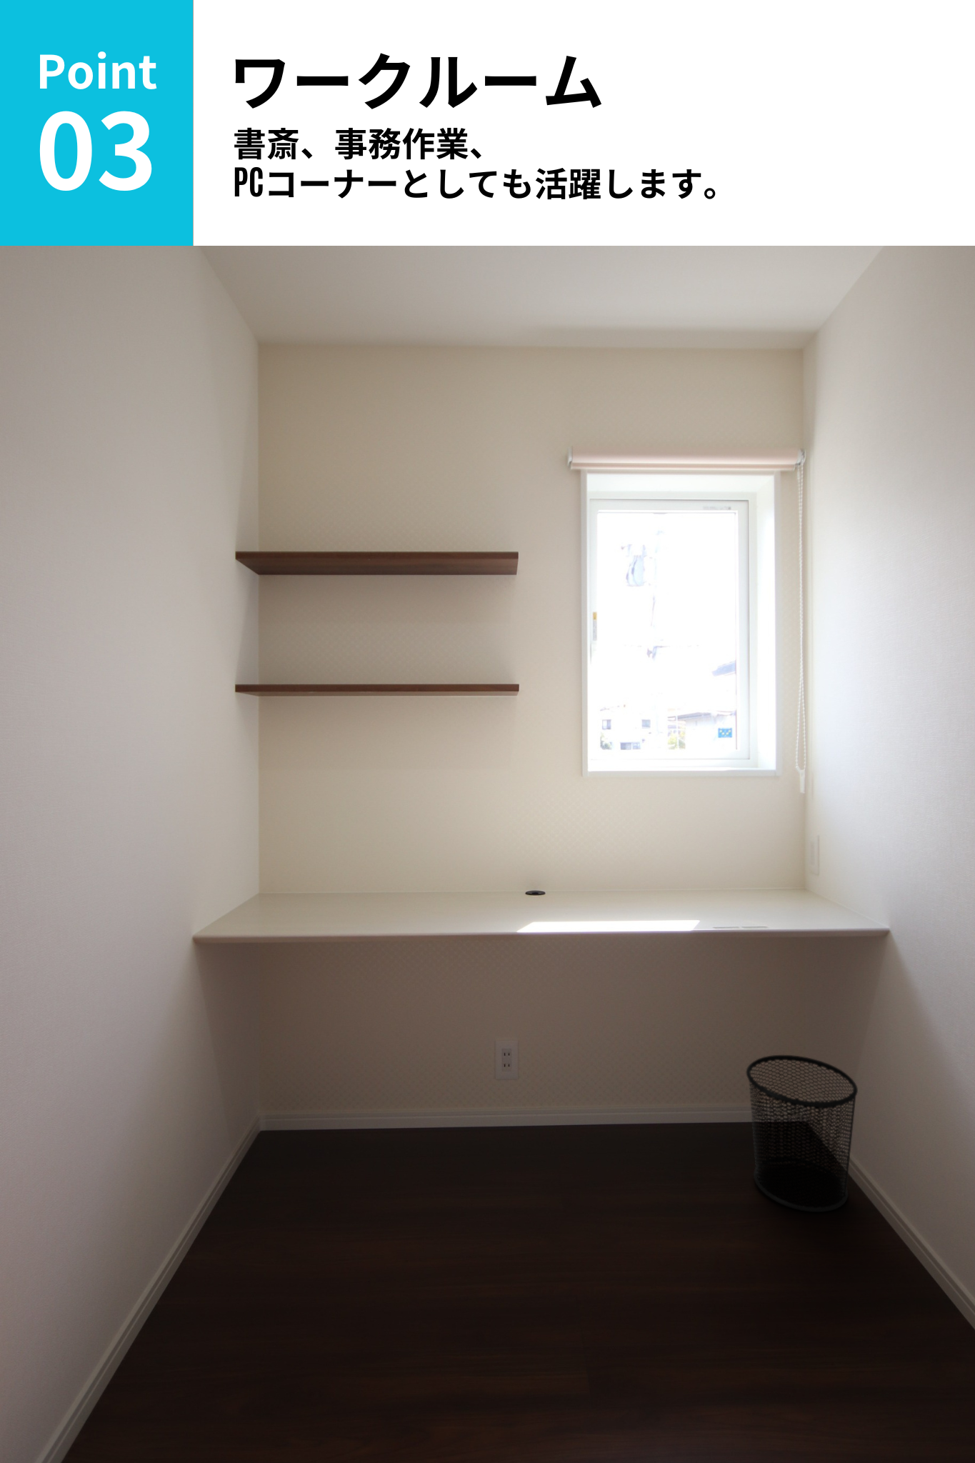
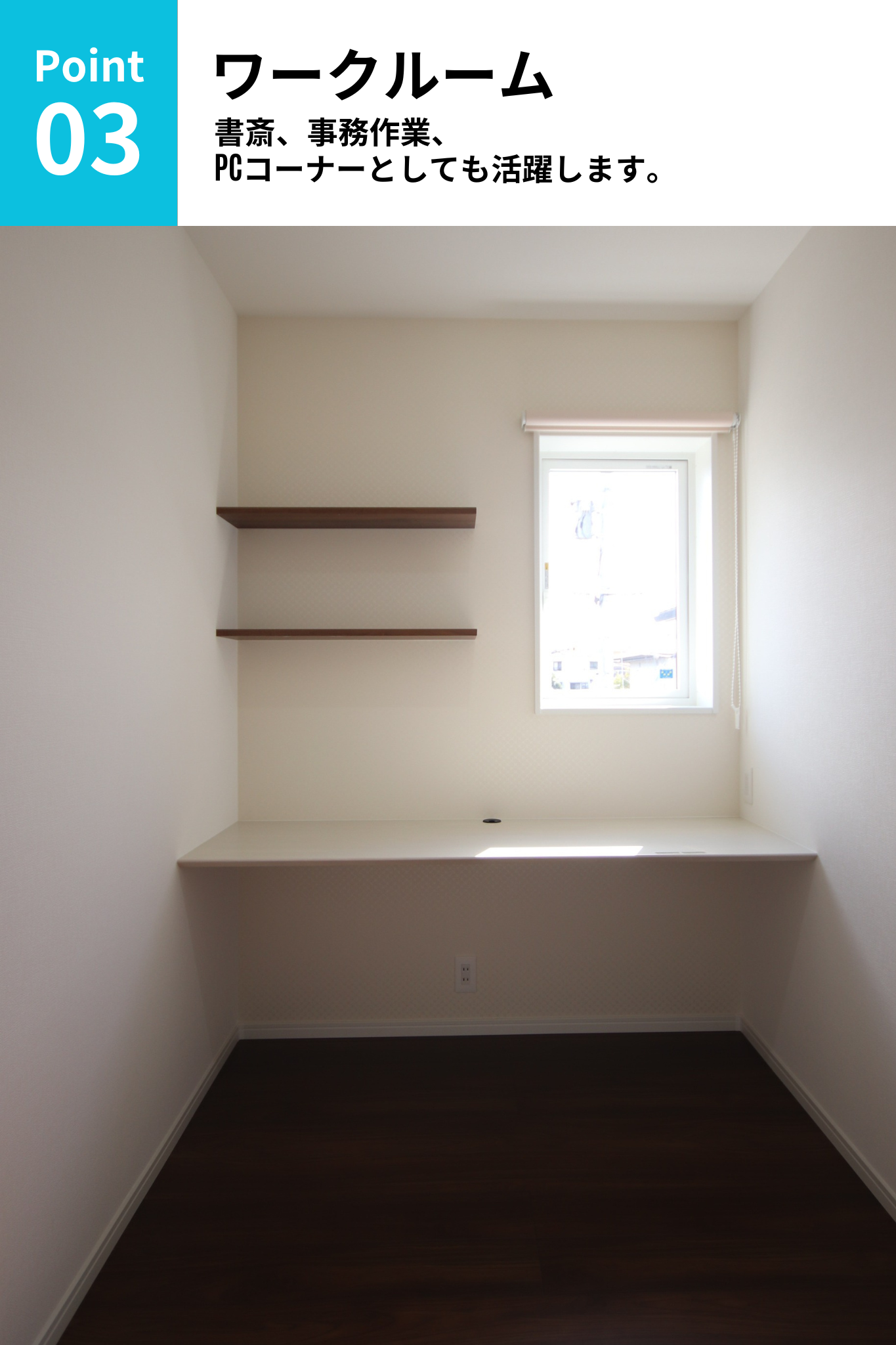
- waste bin (800, 1131)
